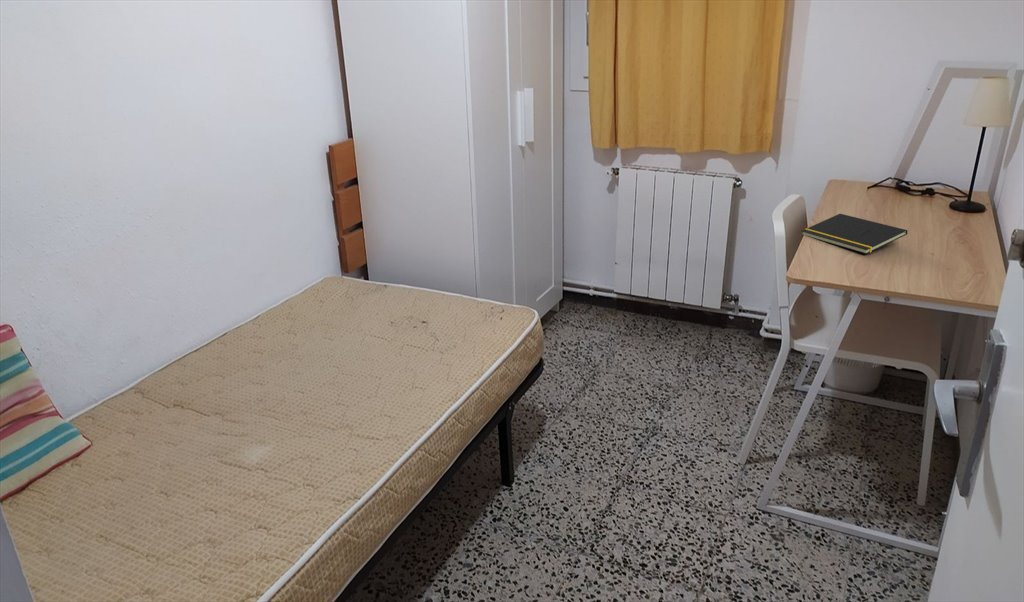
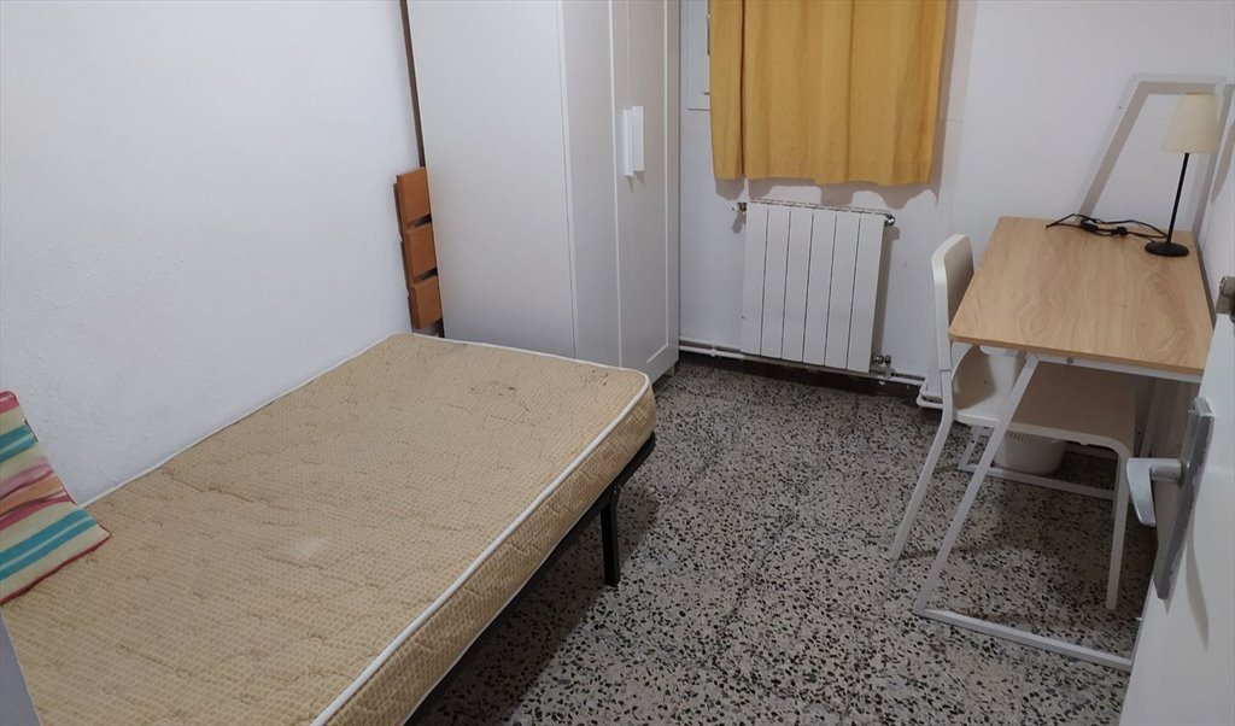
- notepad (852, 232)
